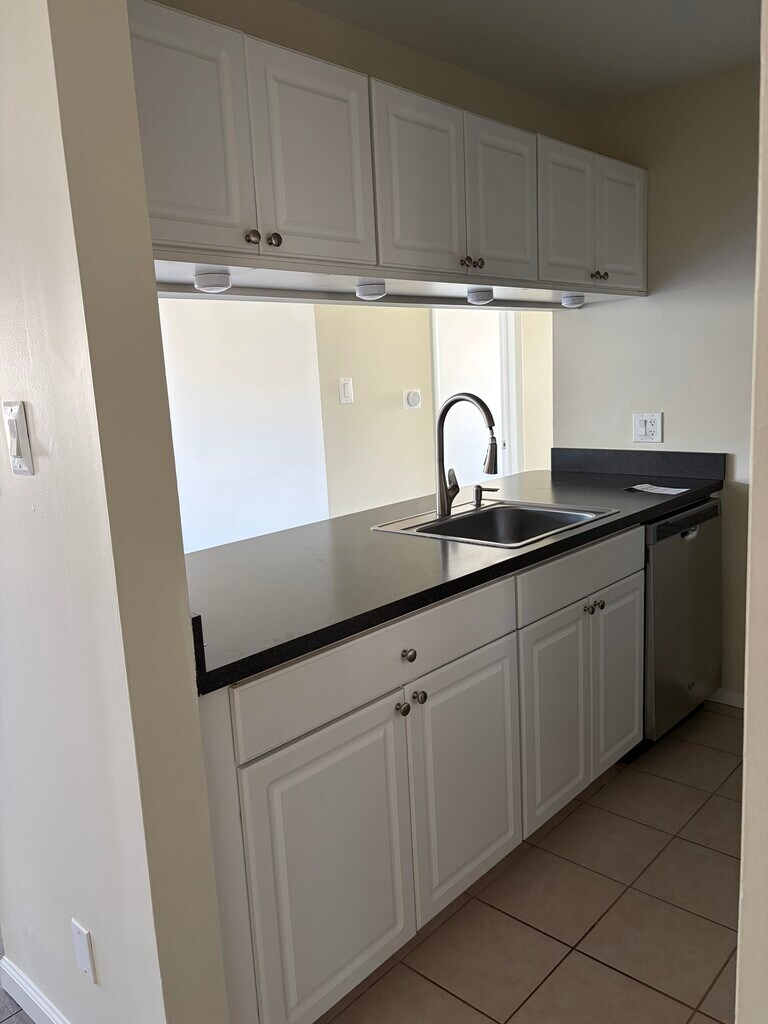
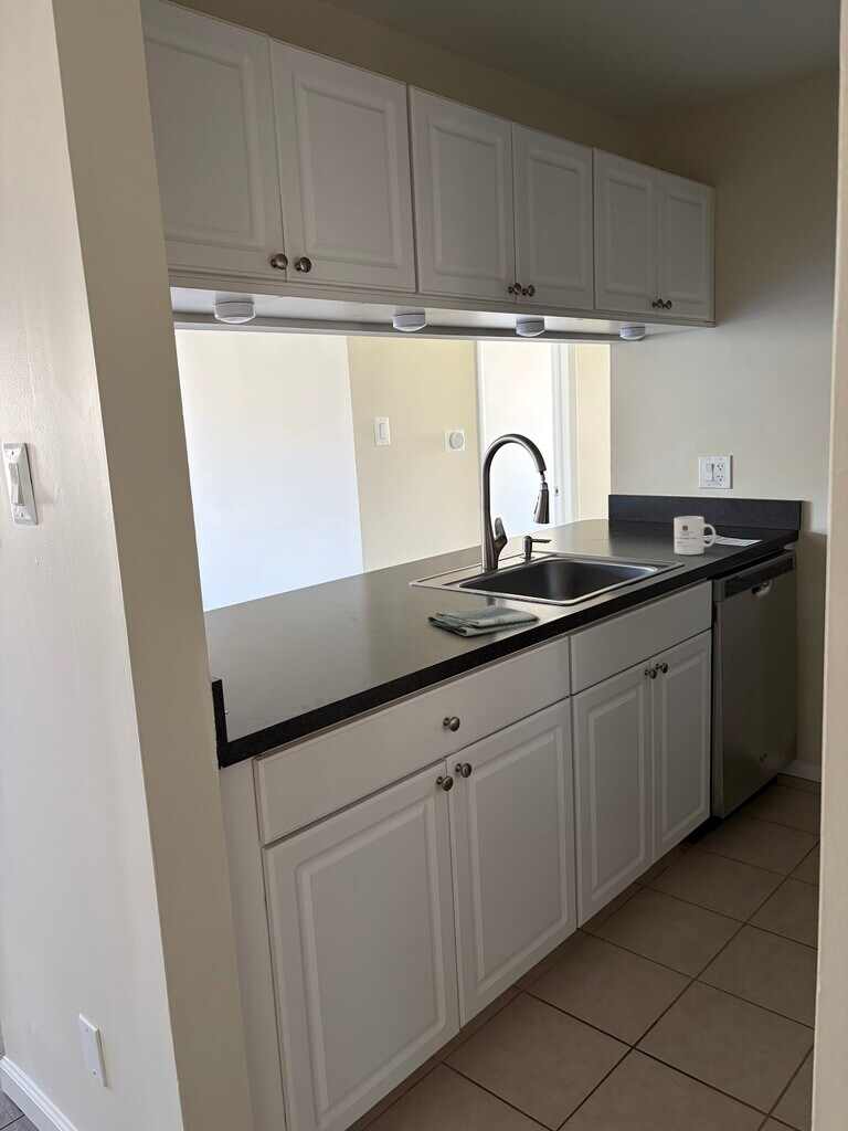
+ dish towel (481, 616)
+ mug (695, 535)
